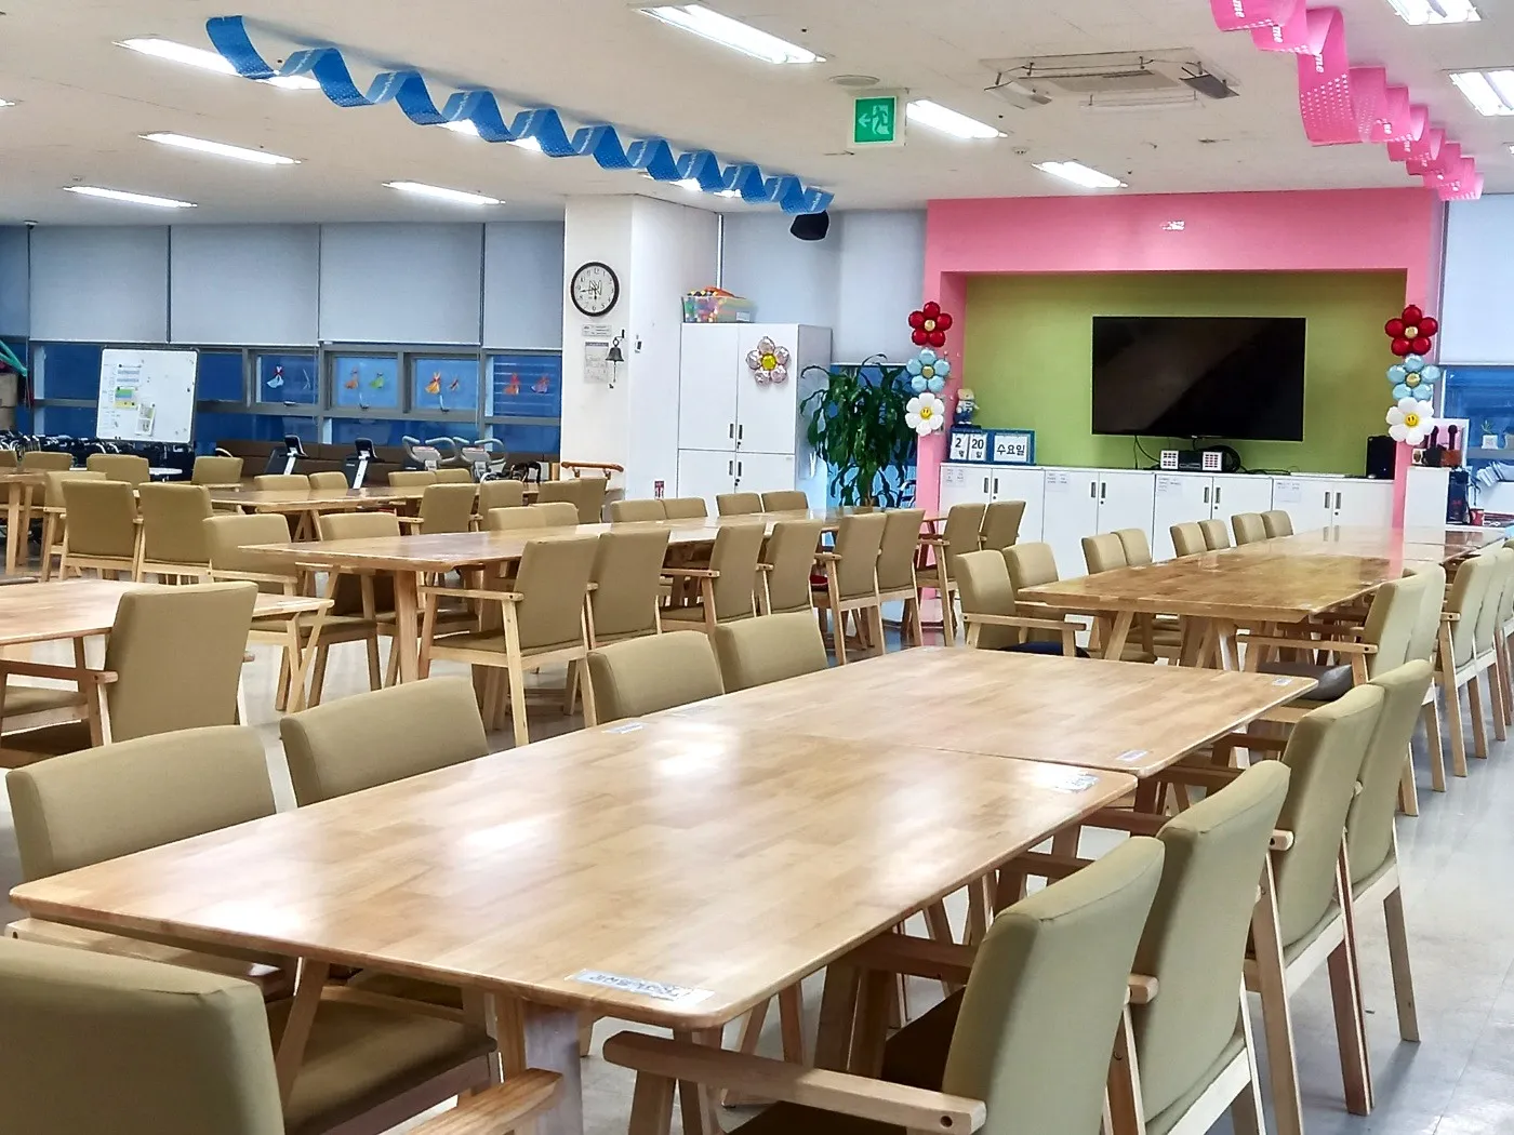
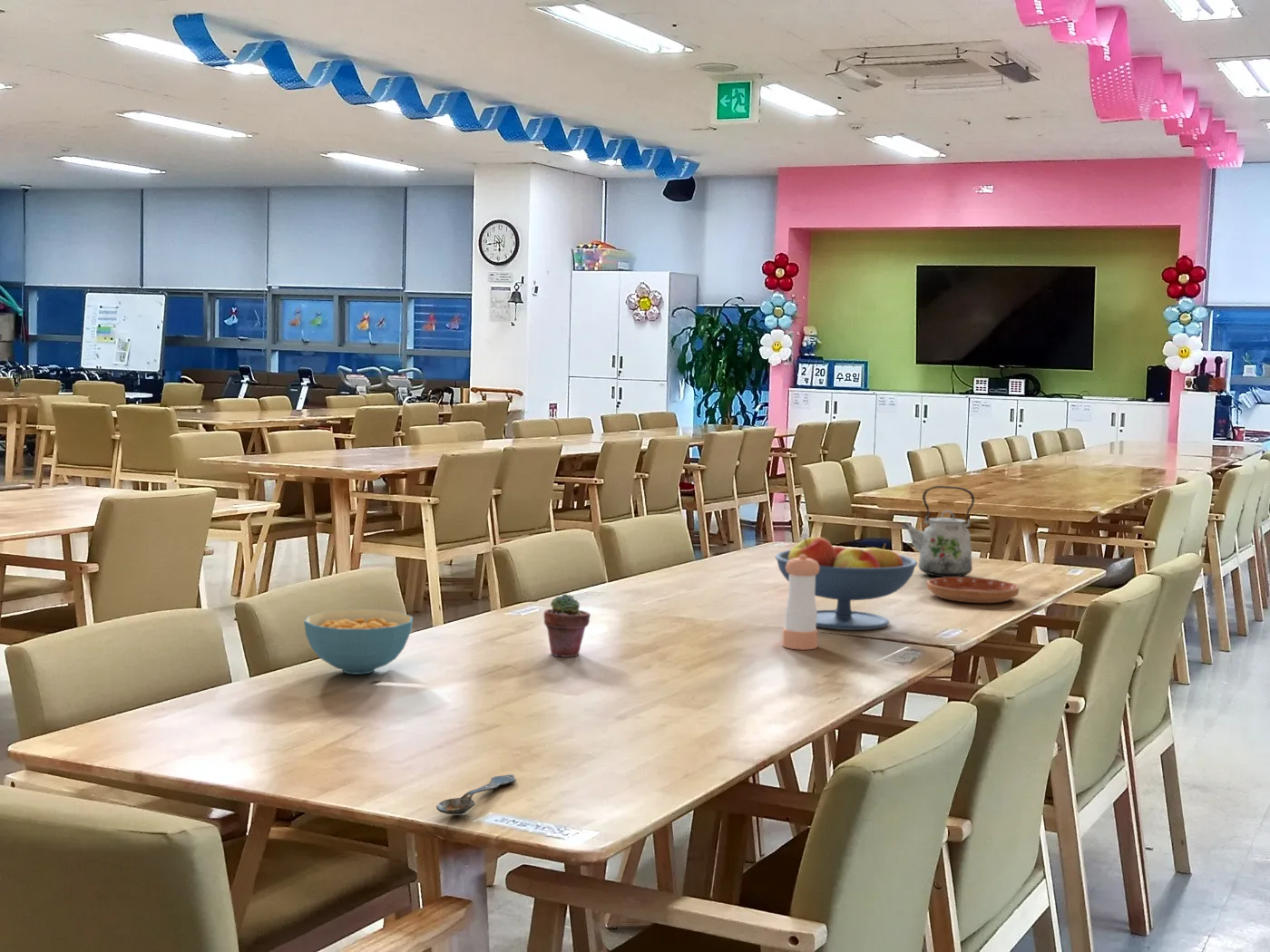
+ pepper shaker (801, 600)
+ fruit bowl (845, 578)
+ potted succulent (566, 624)
+ saucer (972, 590)
+ cereal bowl (358, 645)
+ spoon (478, 792)
+ kettle (936, 529)
